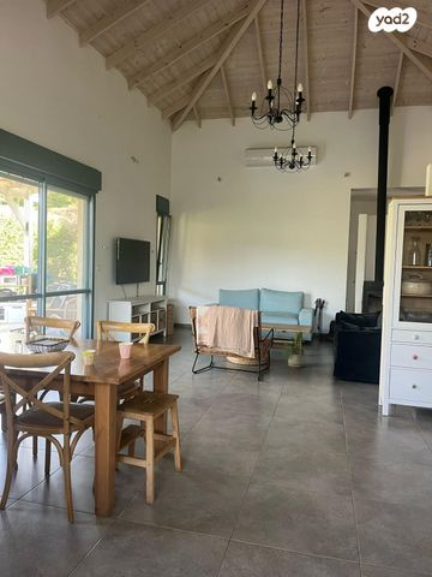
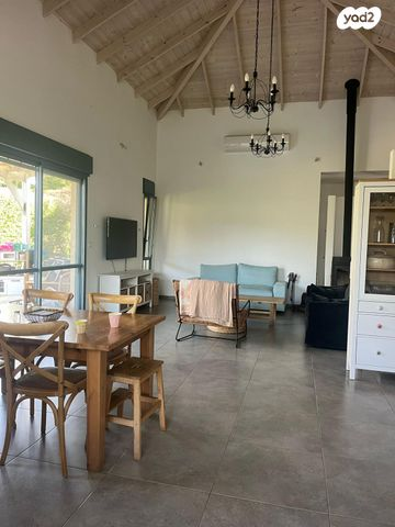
- house plant (293, 349)
